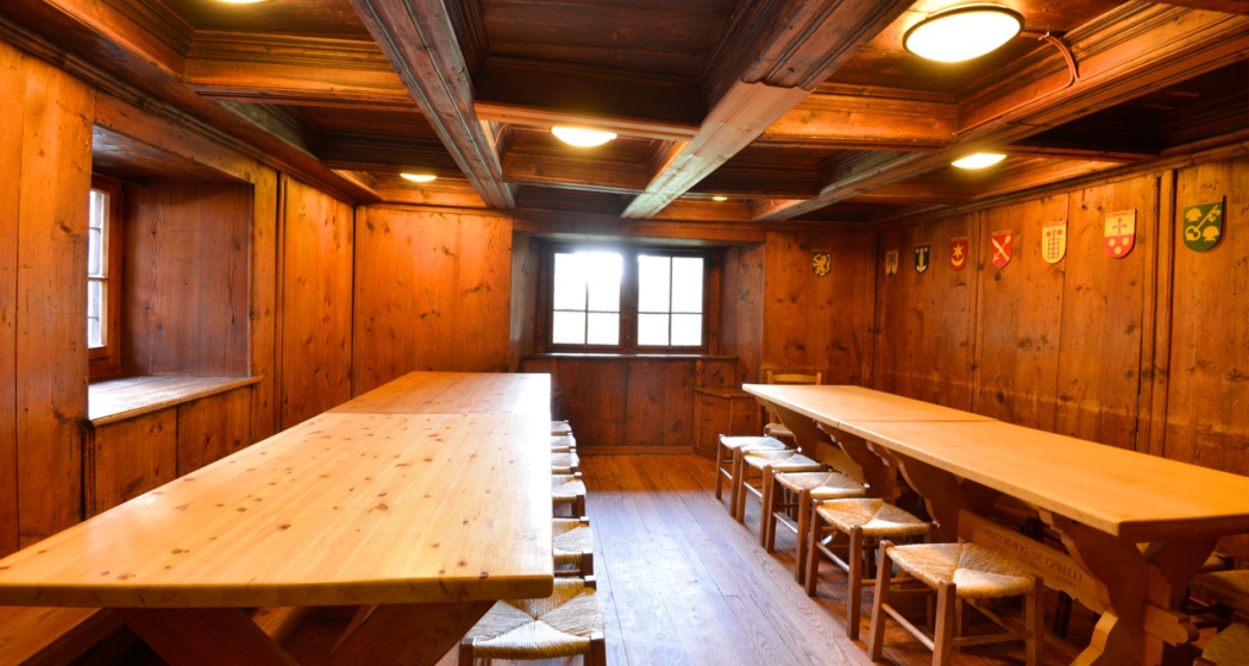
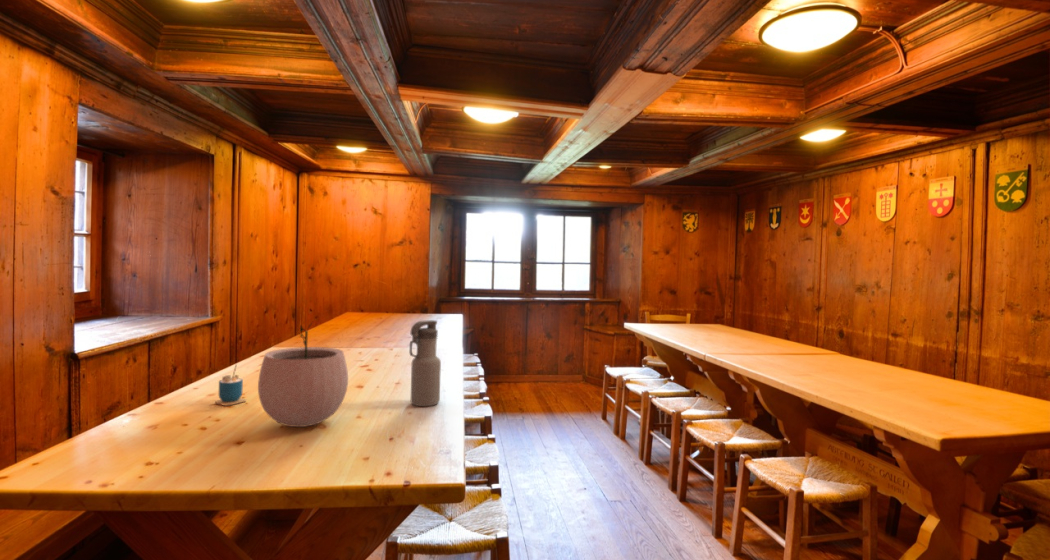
+ plant pot (304, 372)
+ cup (230, 383)
+ water bottle (425, 362)
